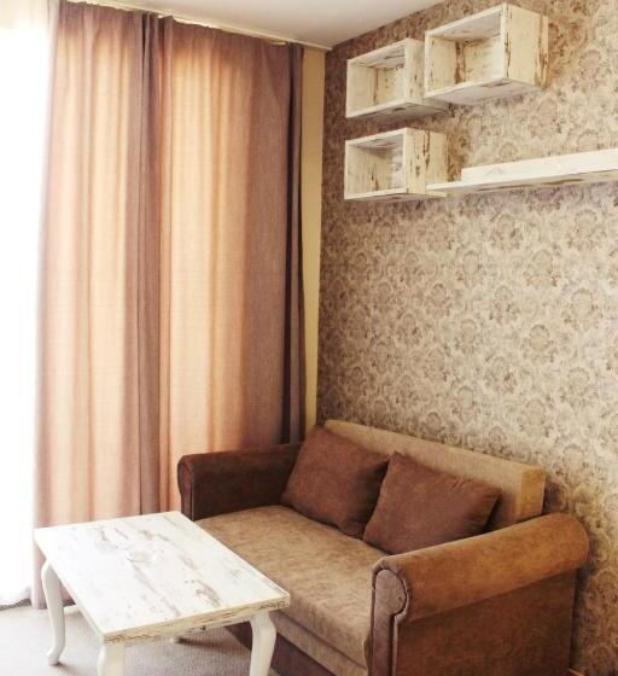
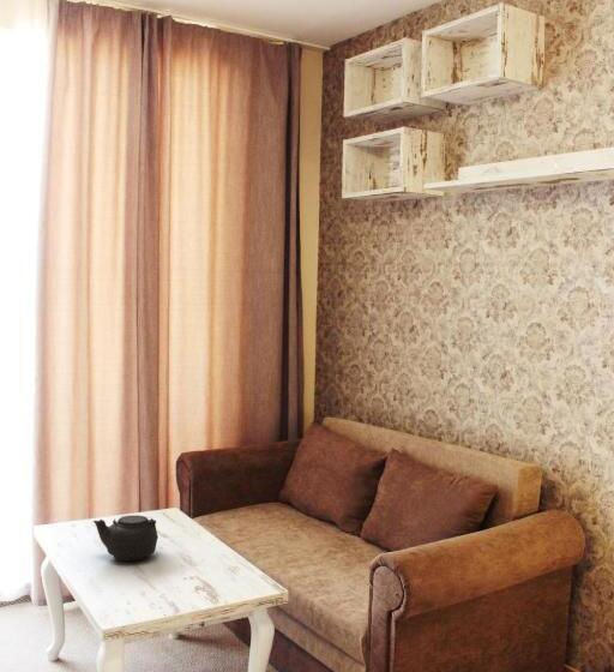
+ teapot (126, 538)
